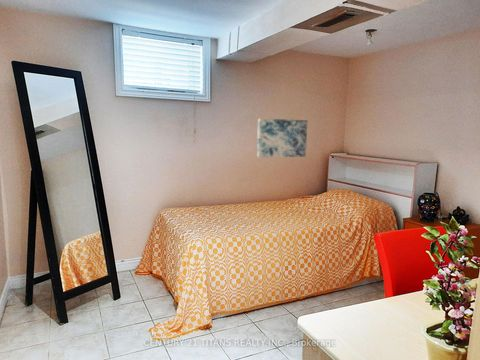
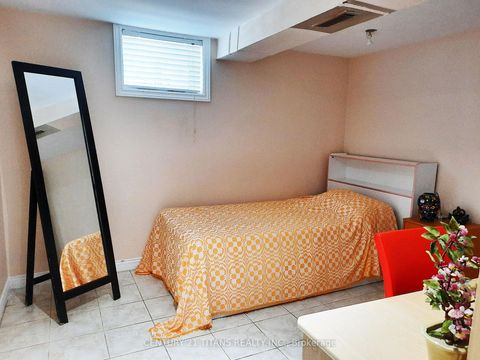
- wall art (282, 138)
